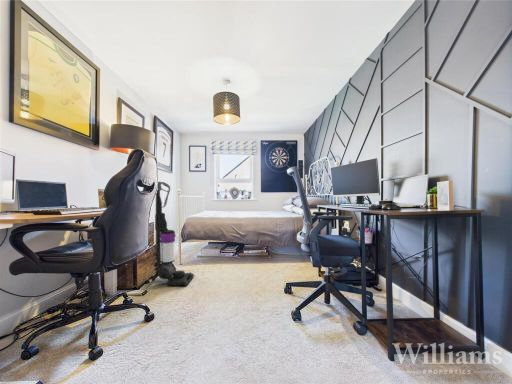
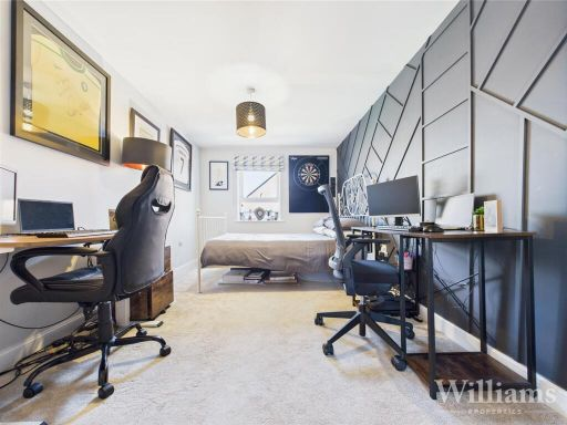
- vacuum cleaner (171, 231)
